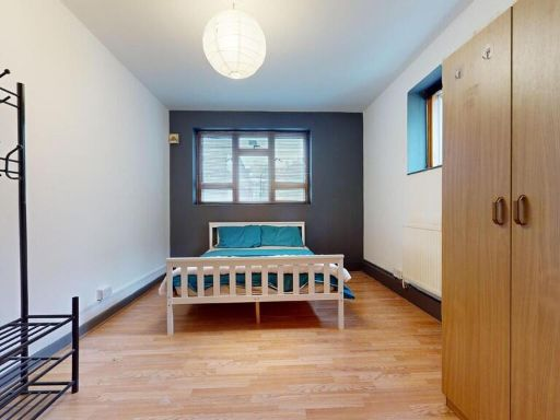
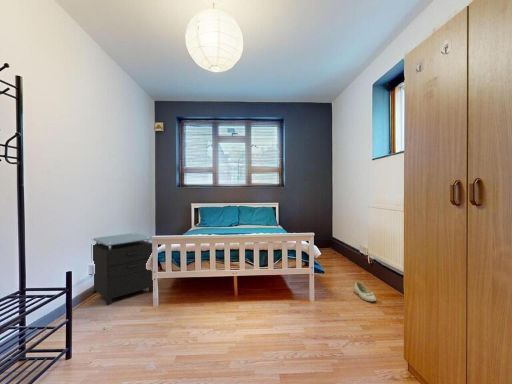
+ shoe (364, 291)
+ nightstand (122, 264)
